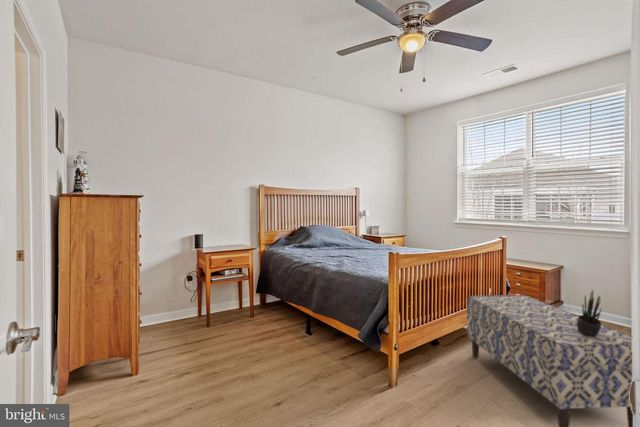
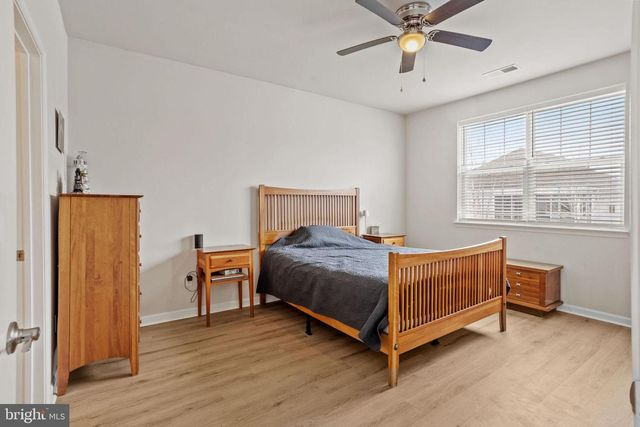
- potted plant (590, 312)
- bench (538, 350)
